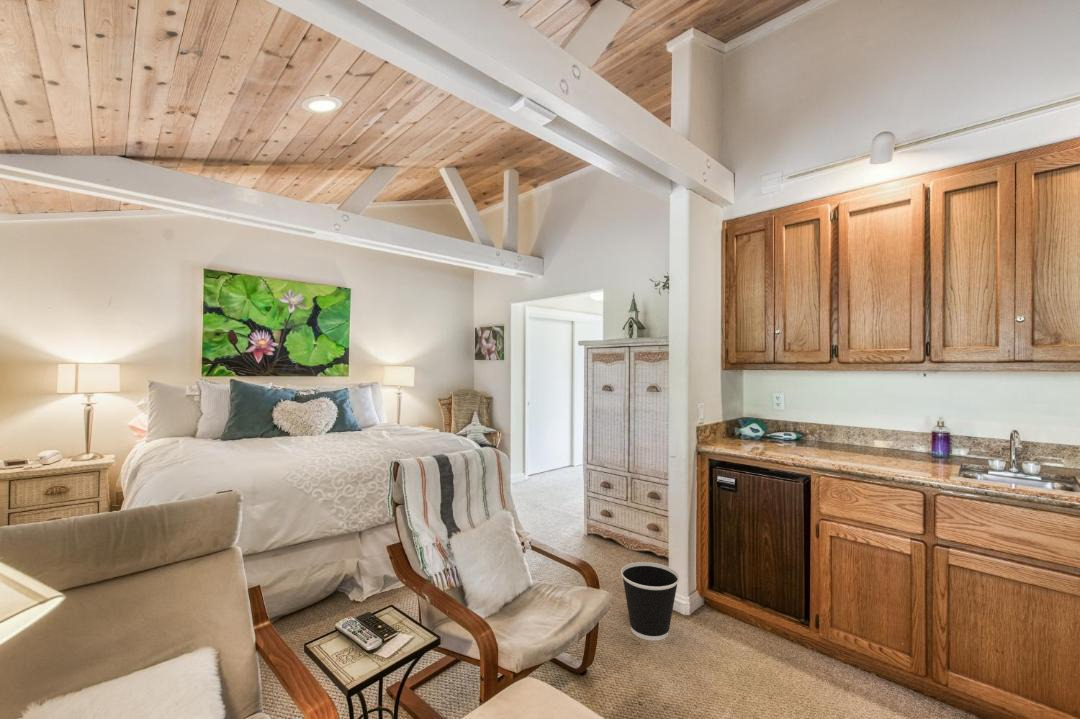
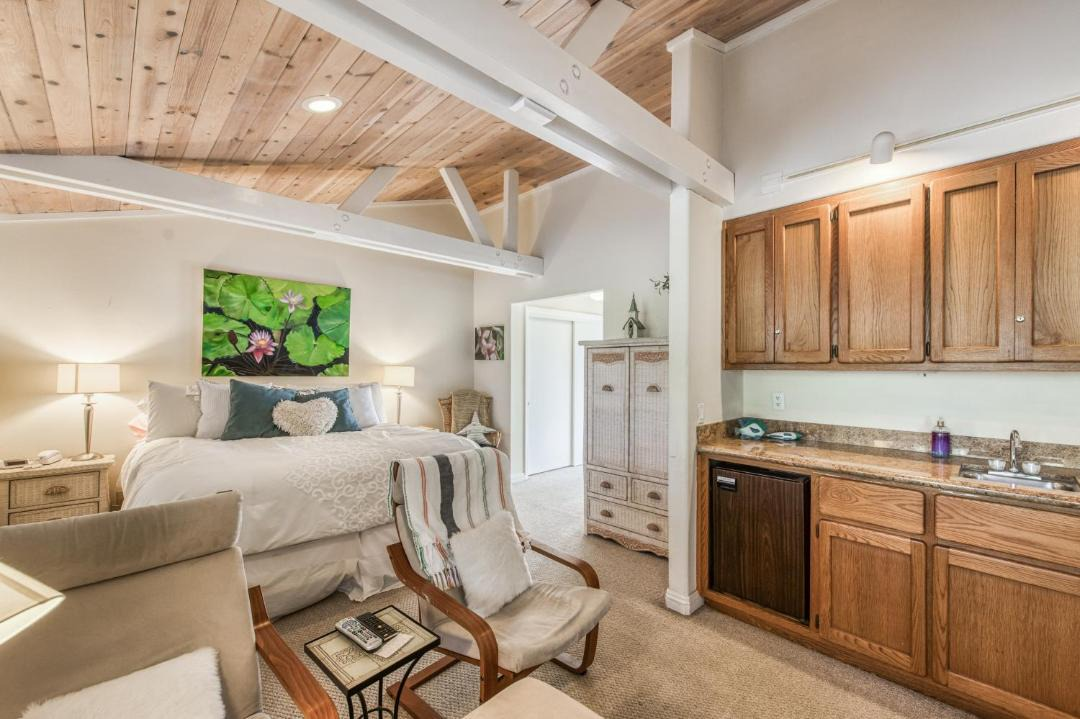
- wastebasket (649, 601)
